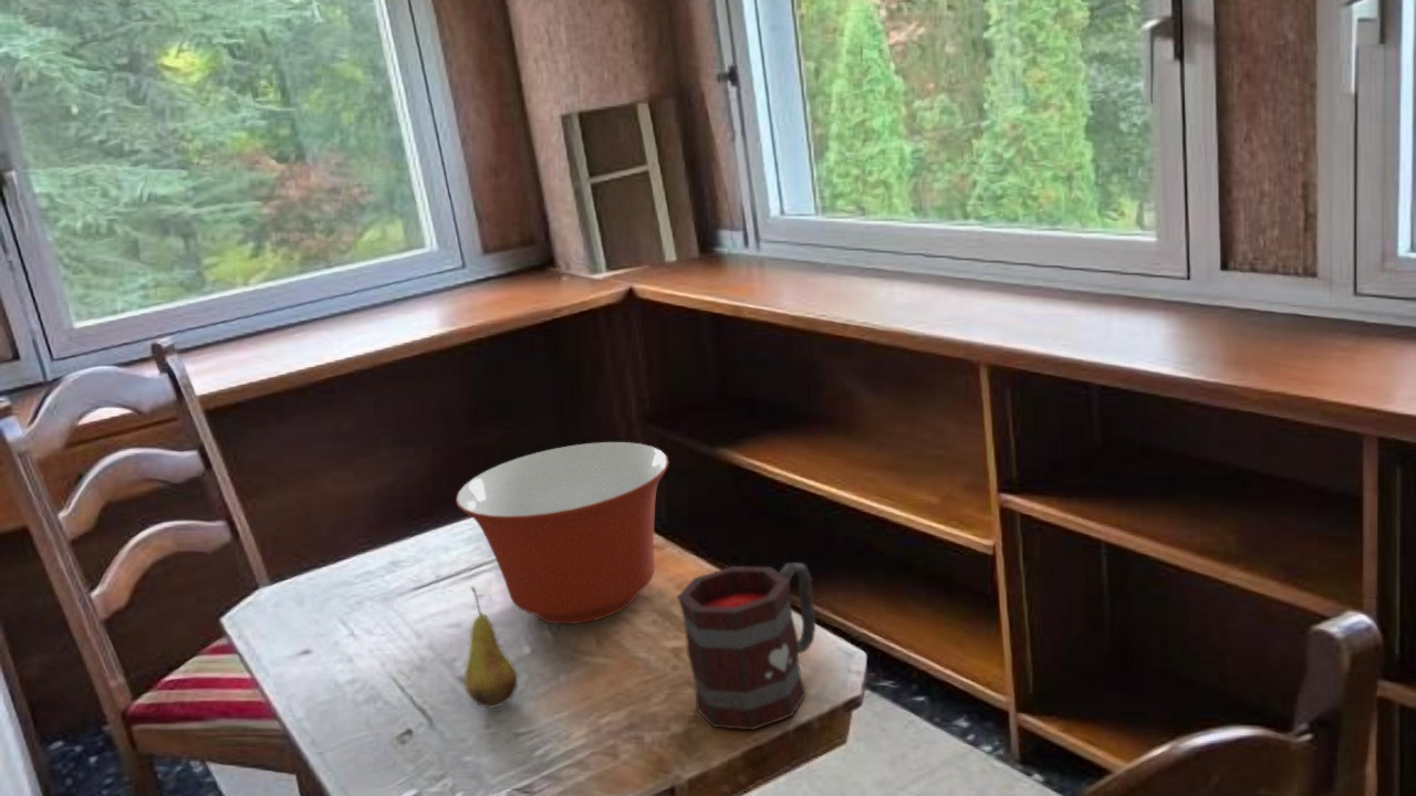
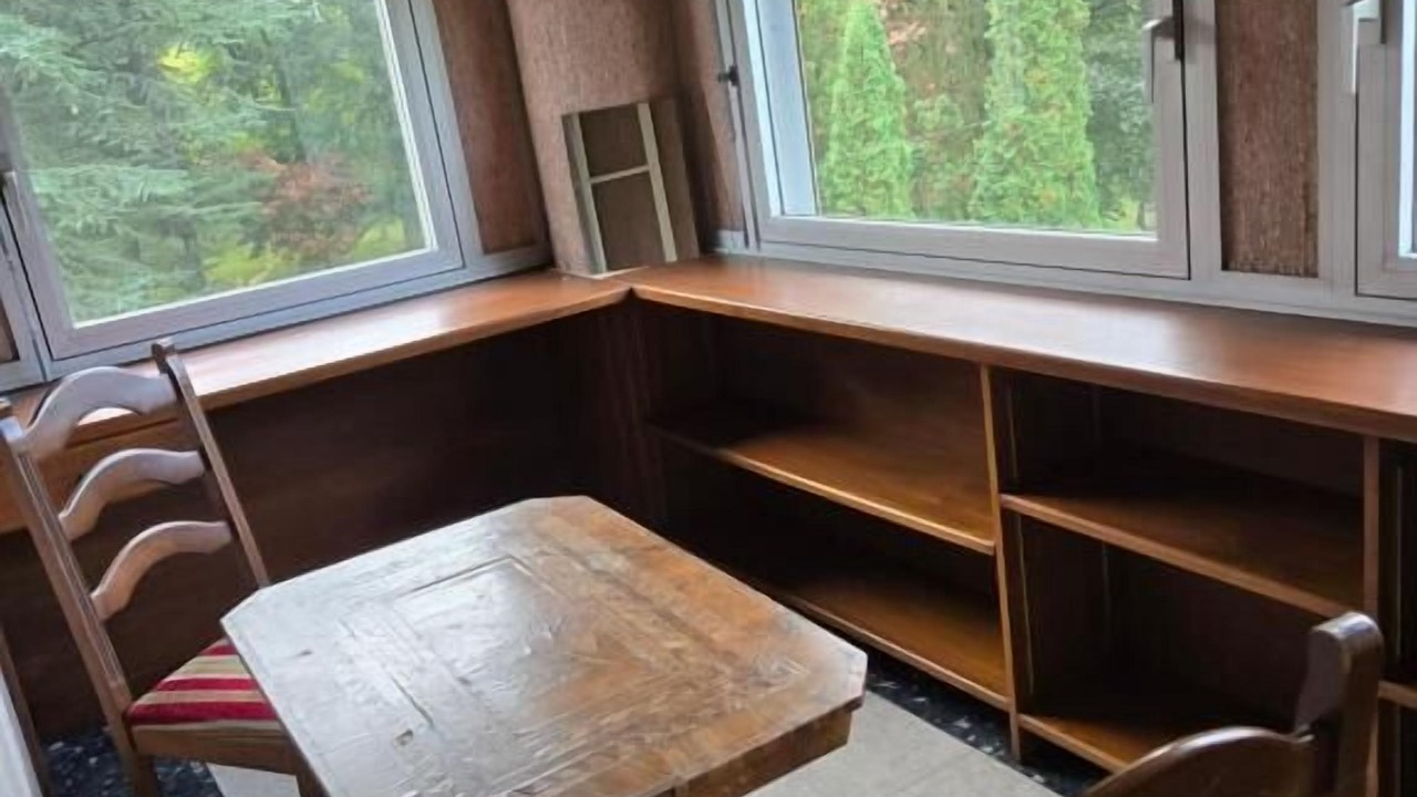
- mixing bowl (574, 538)
- mug (759, 635)
- fruit (483, 650)
